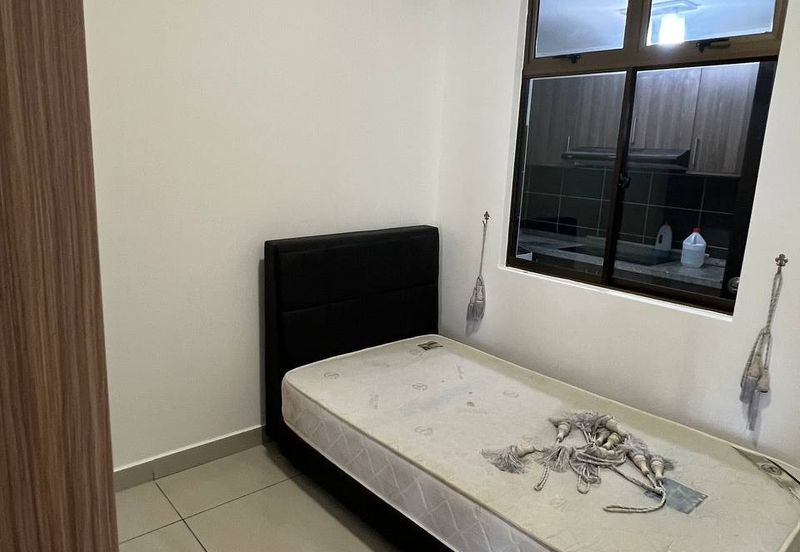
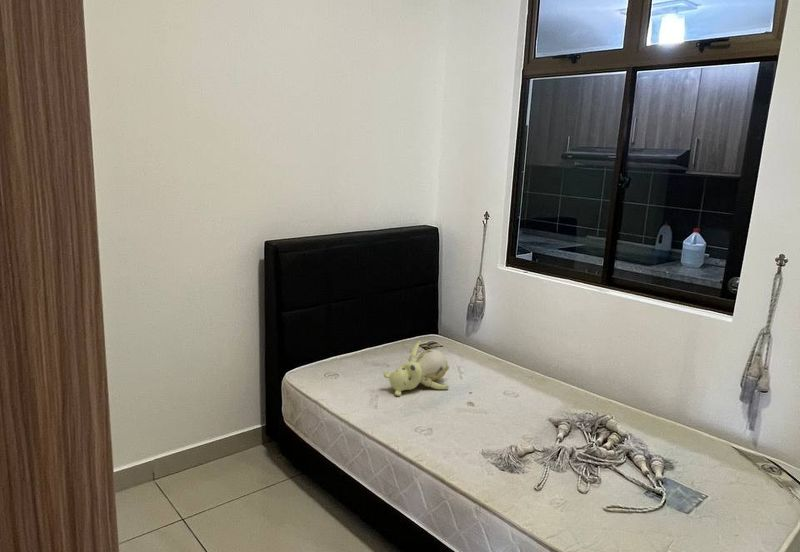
+ teddy bear (422, 366)
